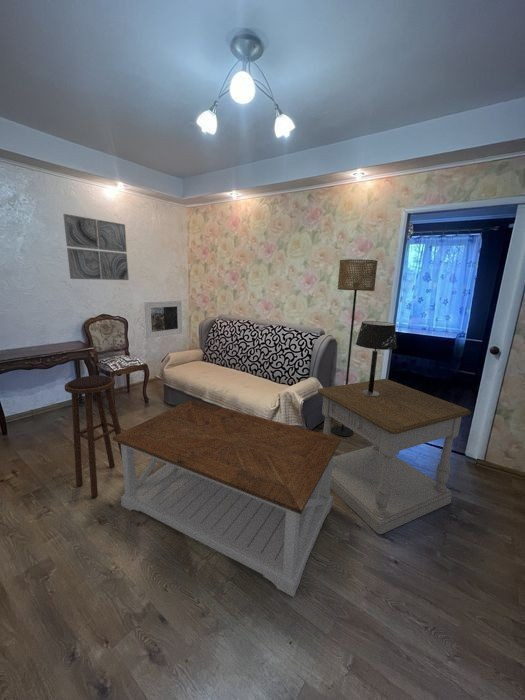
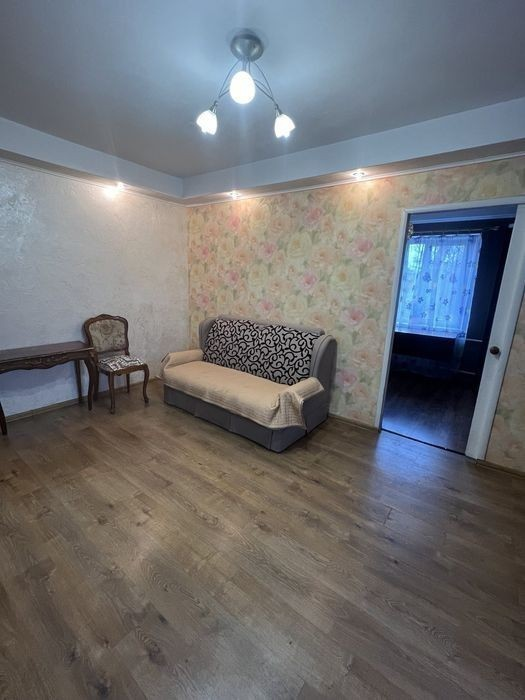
- side table (382, 443)
- coffee table (228, 472)
- wall art (99, 249)
- table lamp (374, 358)
- floor lamp (349, 351)
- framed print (164, 318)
- stool (93, 432)
